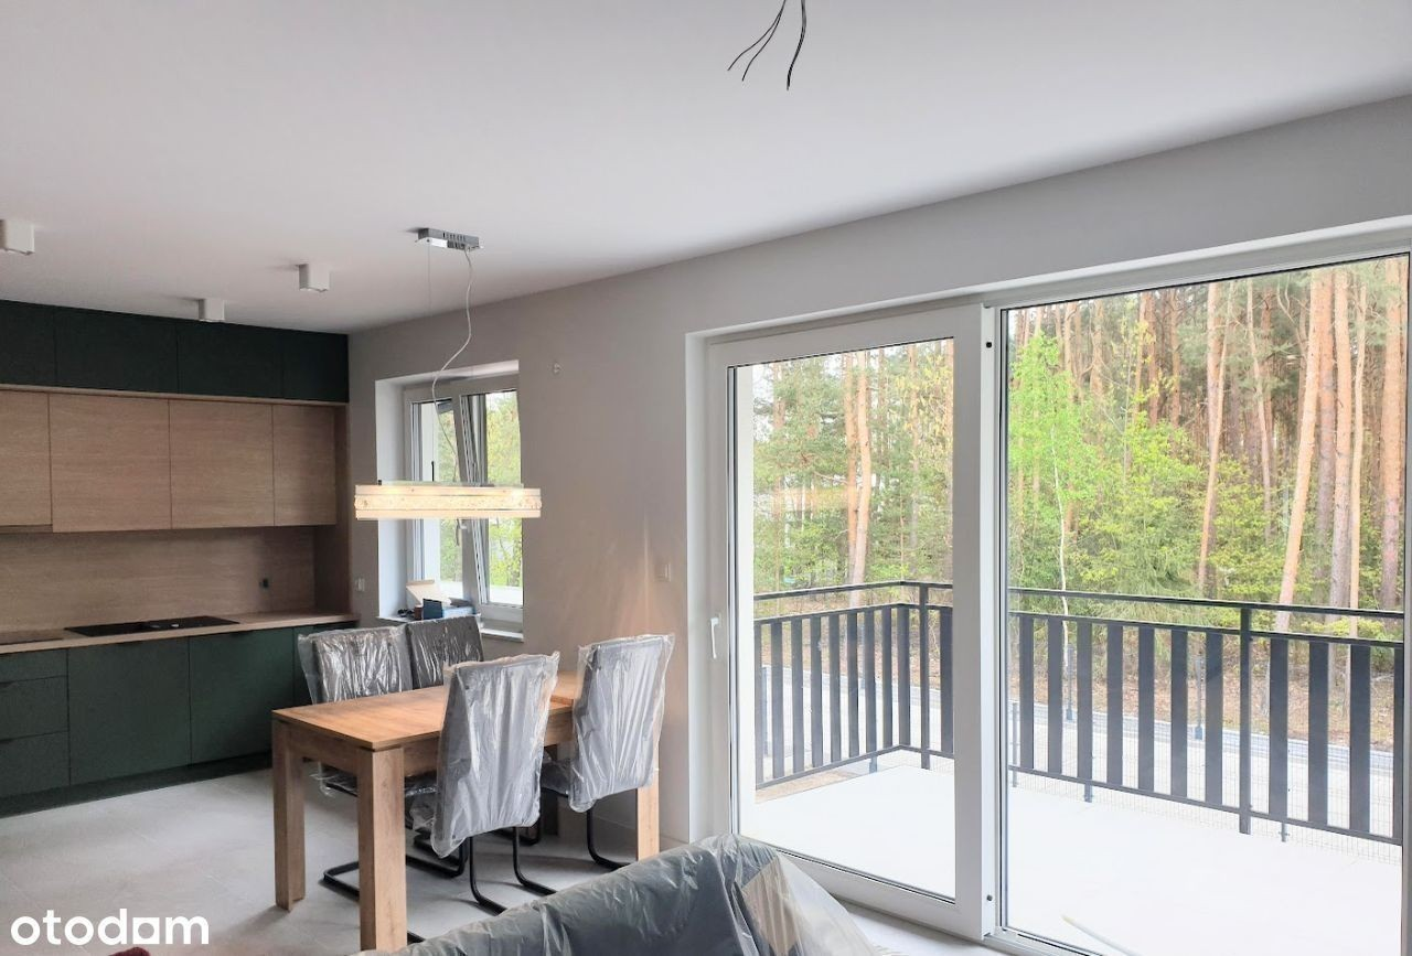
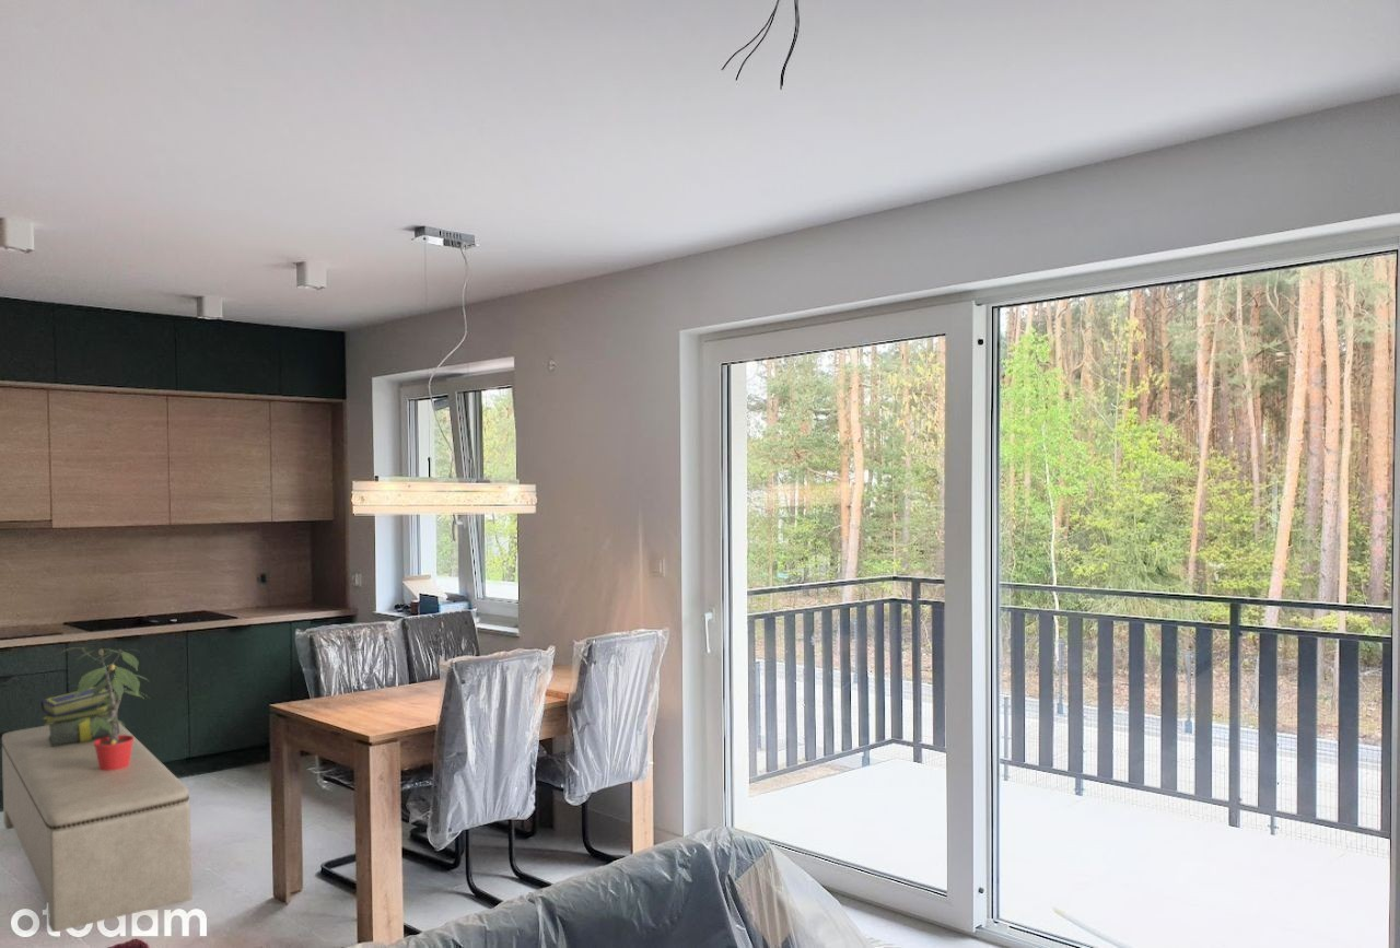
+ stack of books (80, 714)
+ bench (88, 807)
+ potted plant (106, 706)
